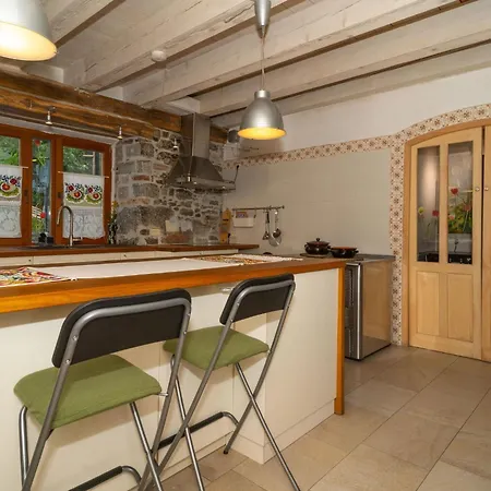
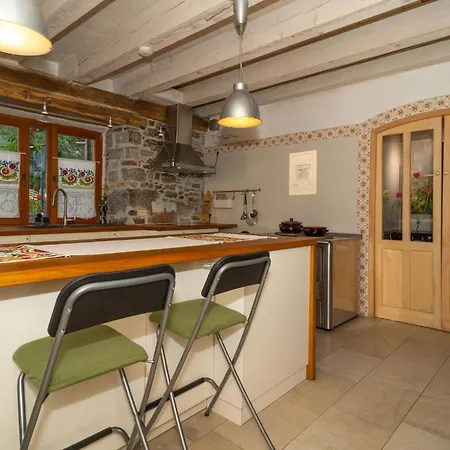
+ wall art (302, 173)
